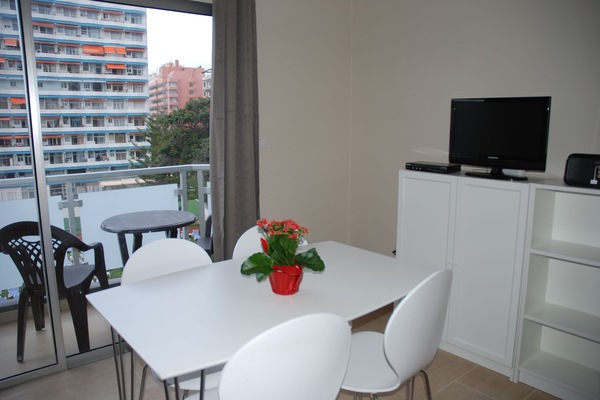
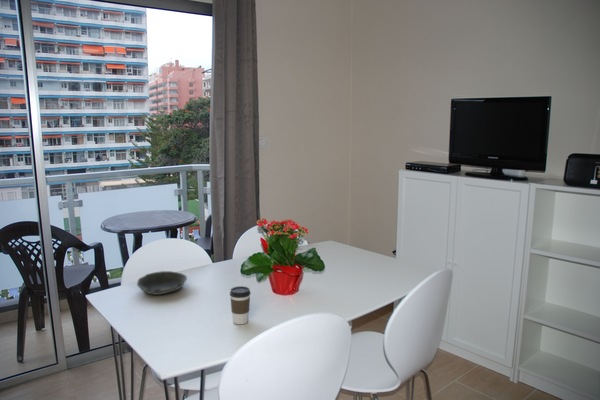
+ bowl (162, 283)
+ coffee cup (240, 305)
